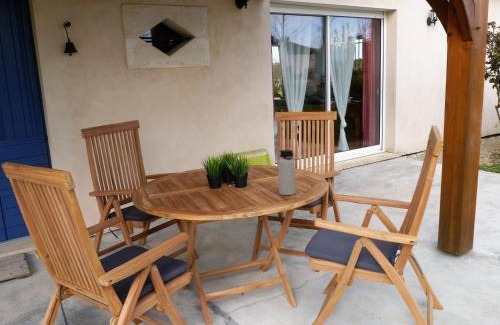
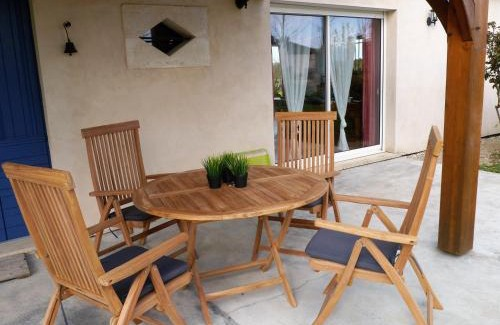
- water bottle (286, 172)
